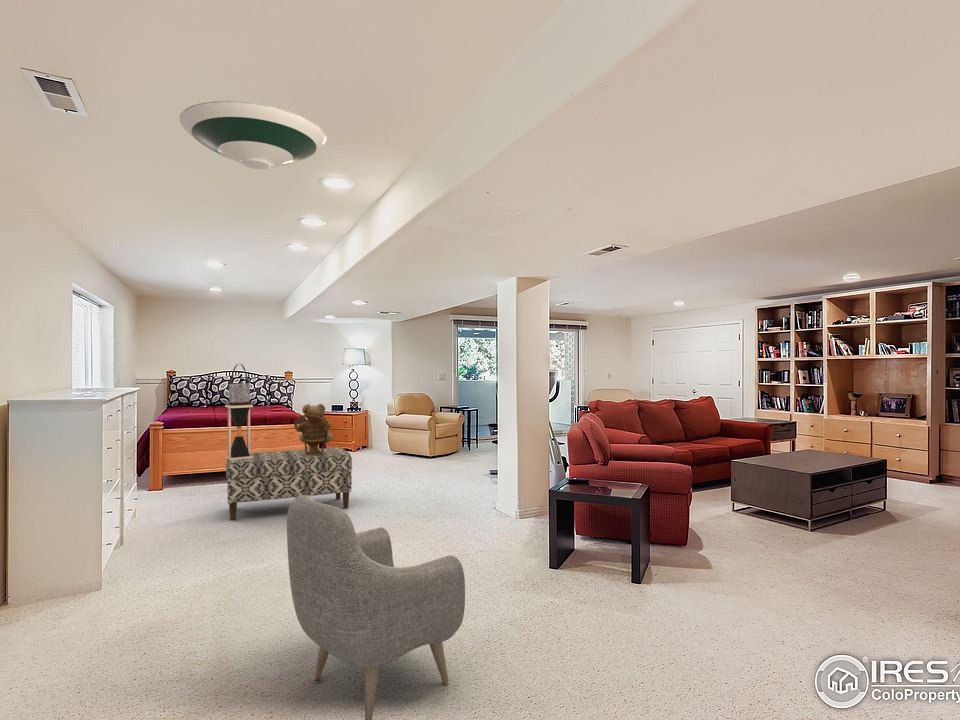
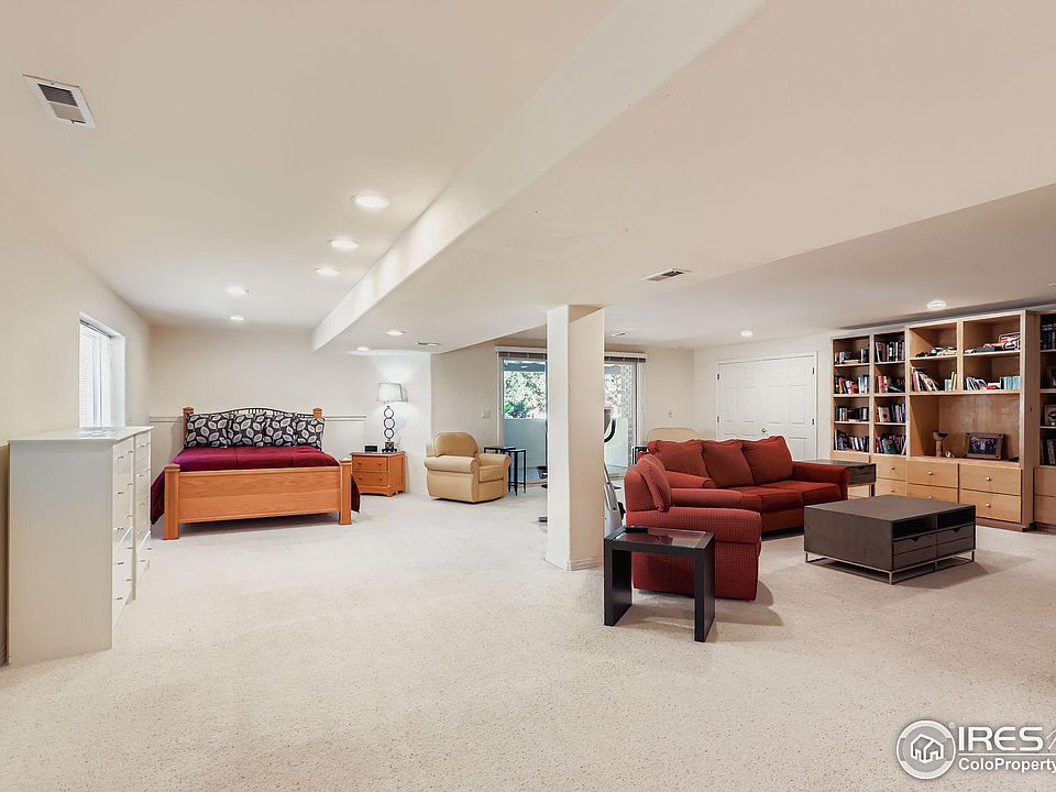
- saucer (256, 148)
- armchair (380, 584)
- teddy bear (315, 427)
- bench (289, 481)
- tote bag (239, 410)
